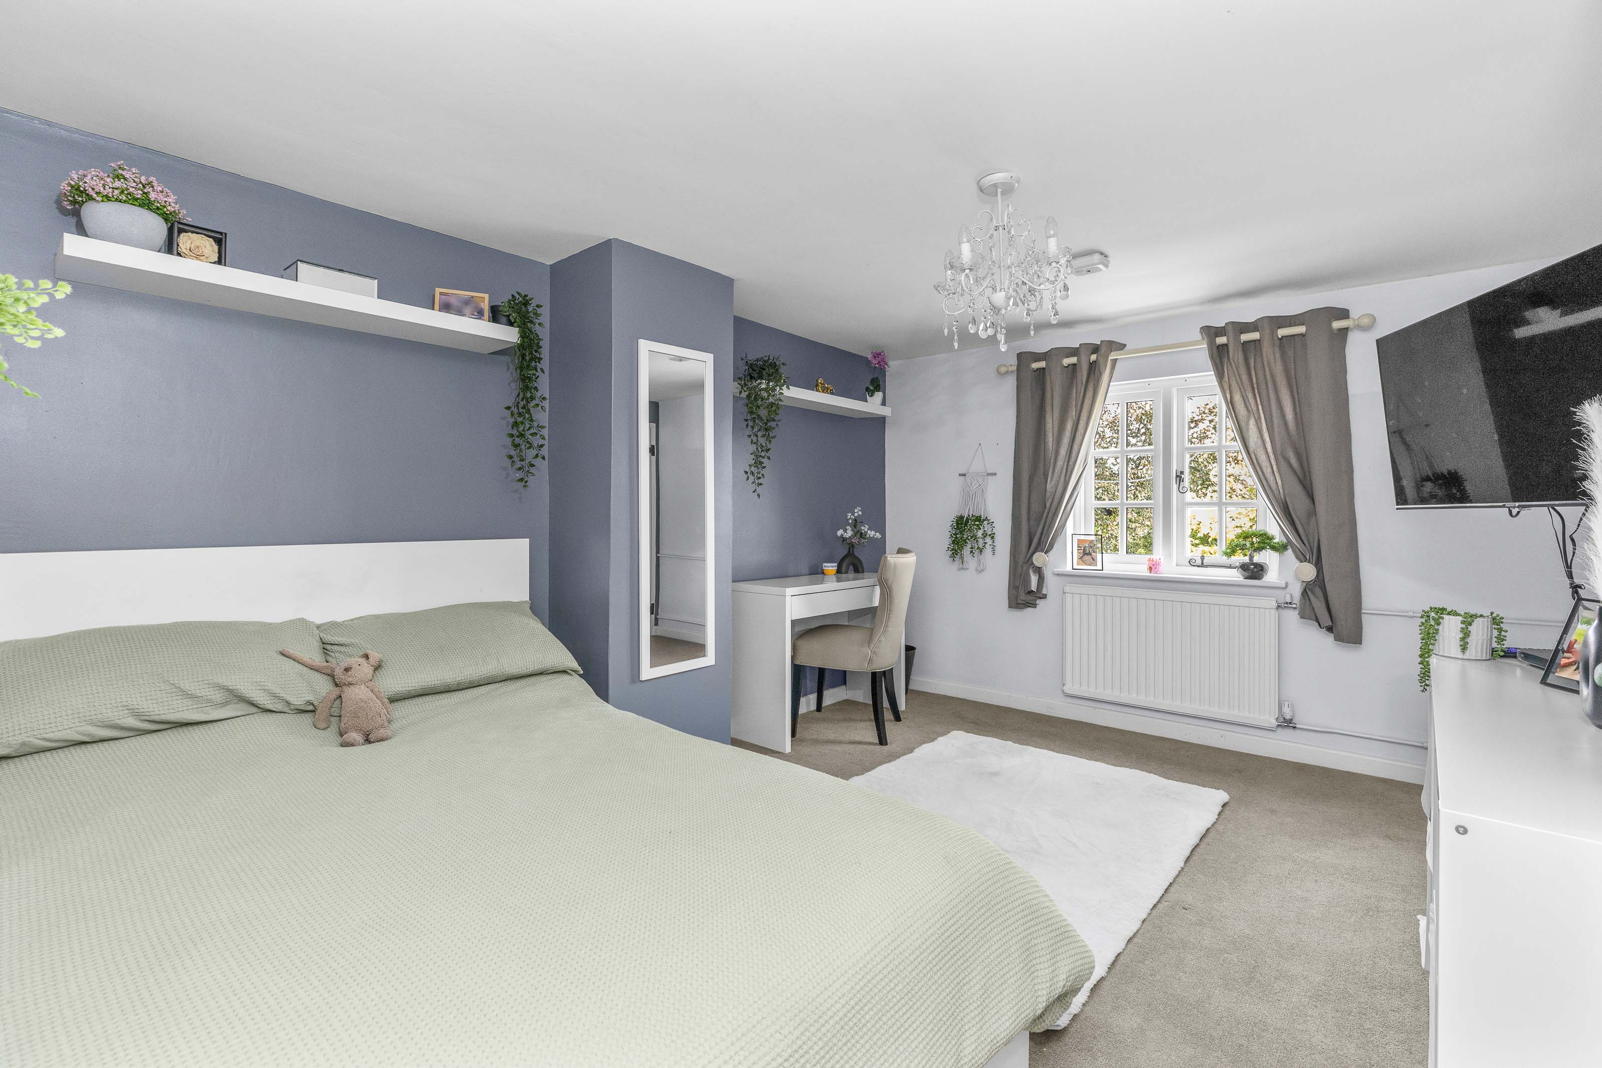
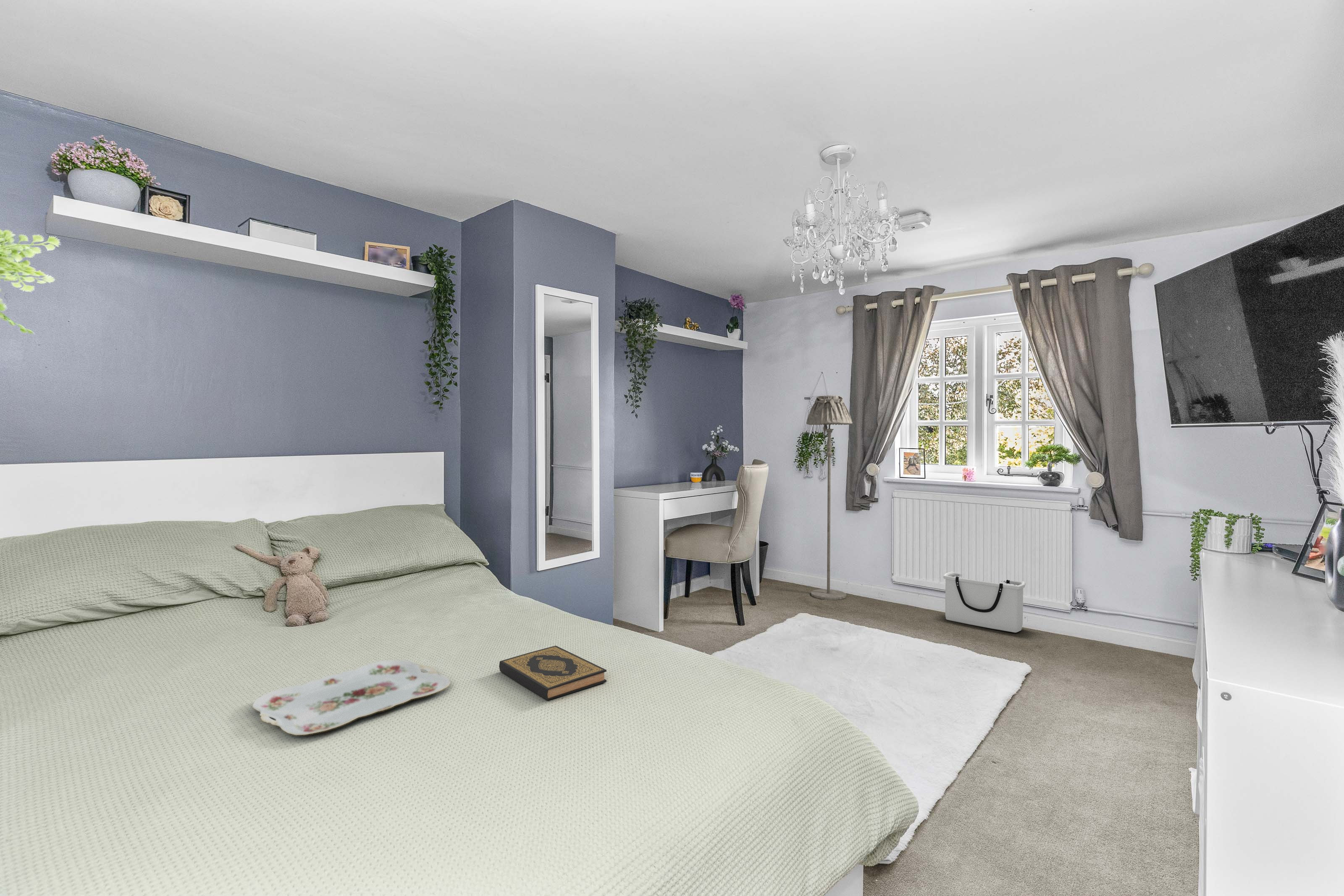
+ floor lamp (829, 496)
+ hardback book (551, 670)
+ storage bin (983, 601)
+ serving tray (356, 694)
